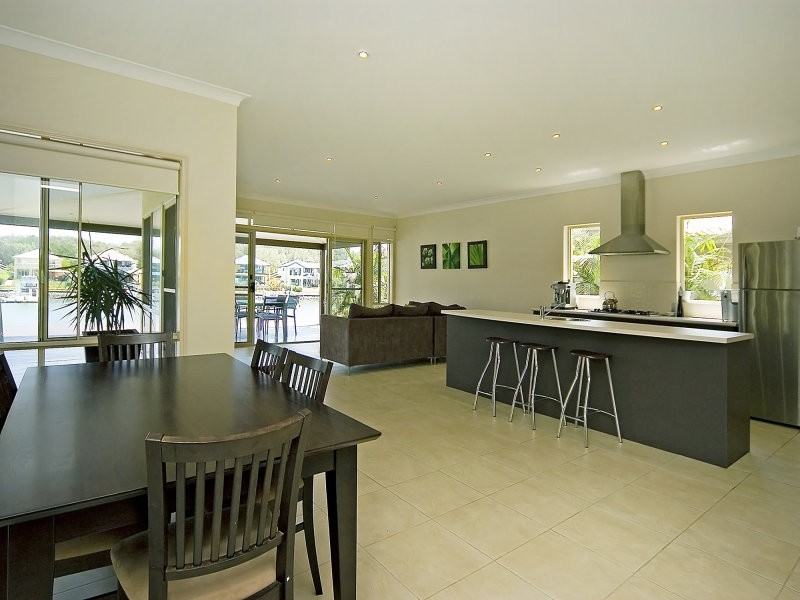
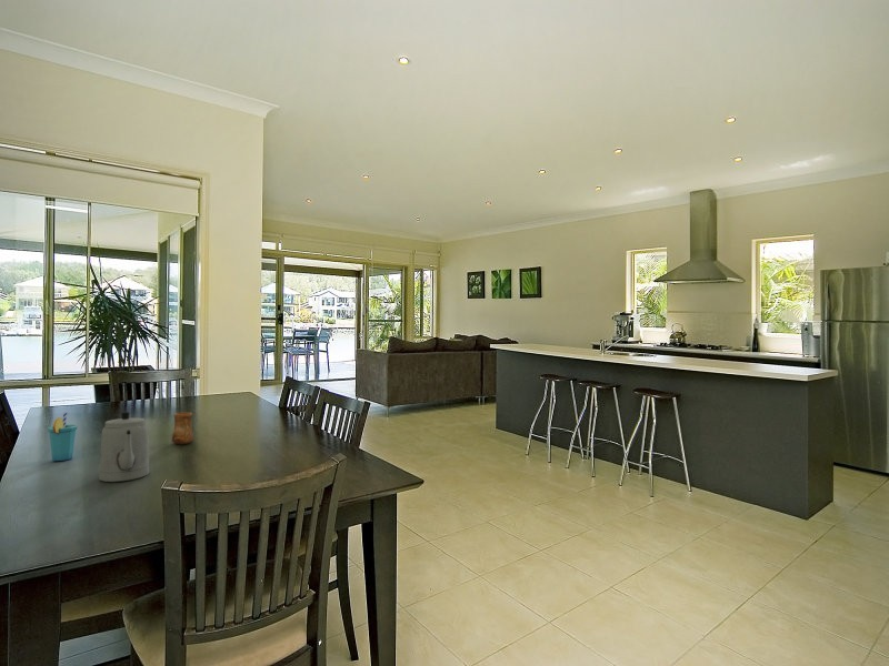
+ cup (62, 435)
+ teapot (124, 444)
+ cup (182, 427)
